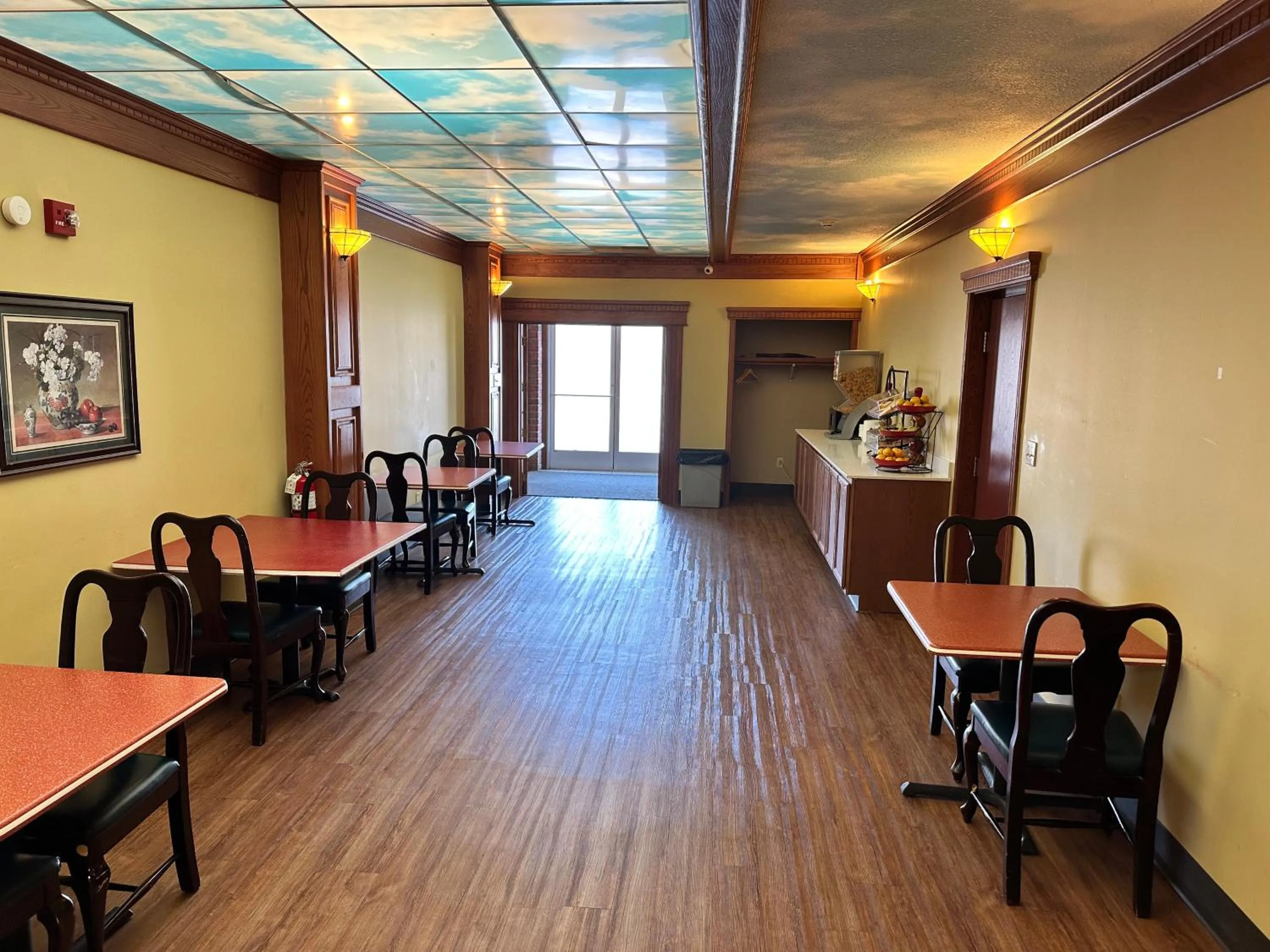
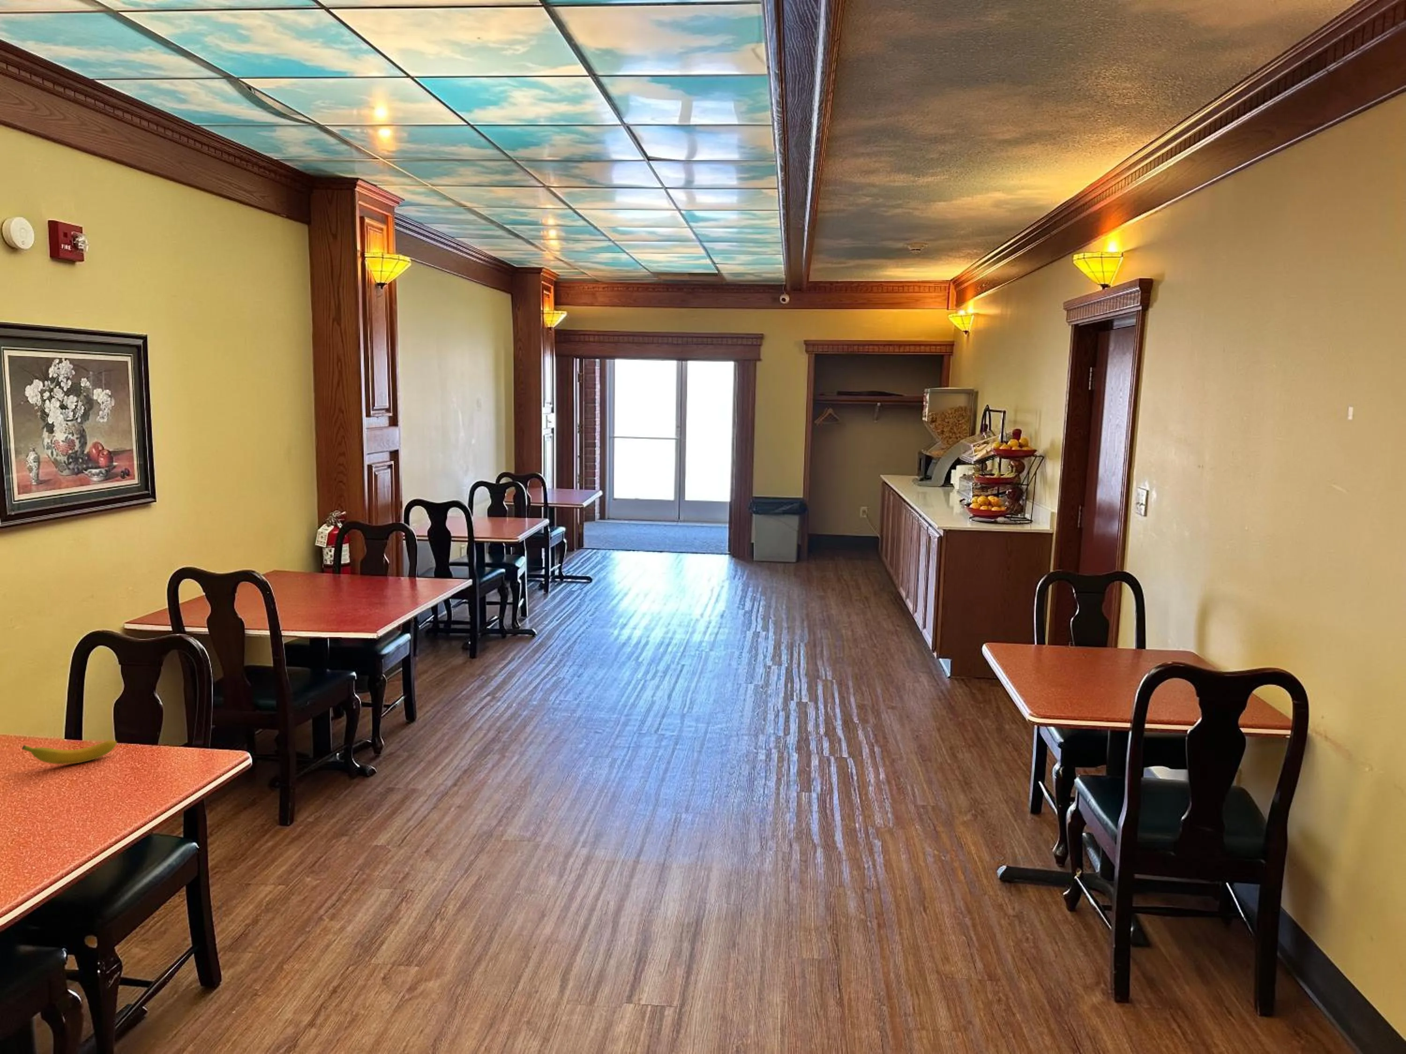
+ banana (71, 751)
